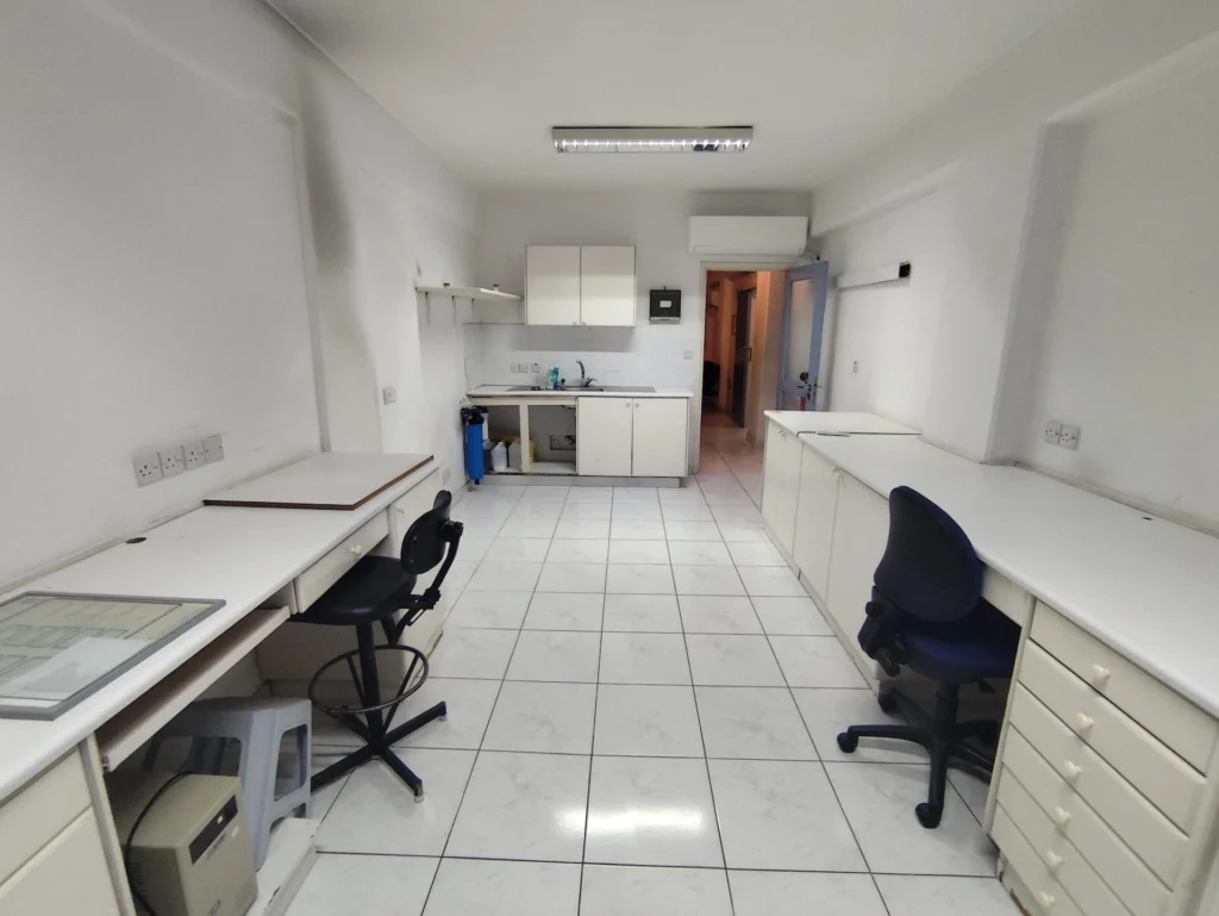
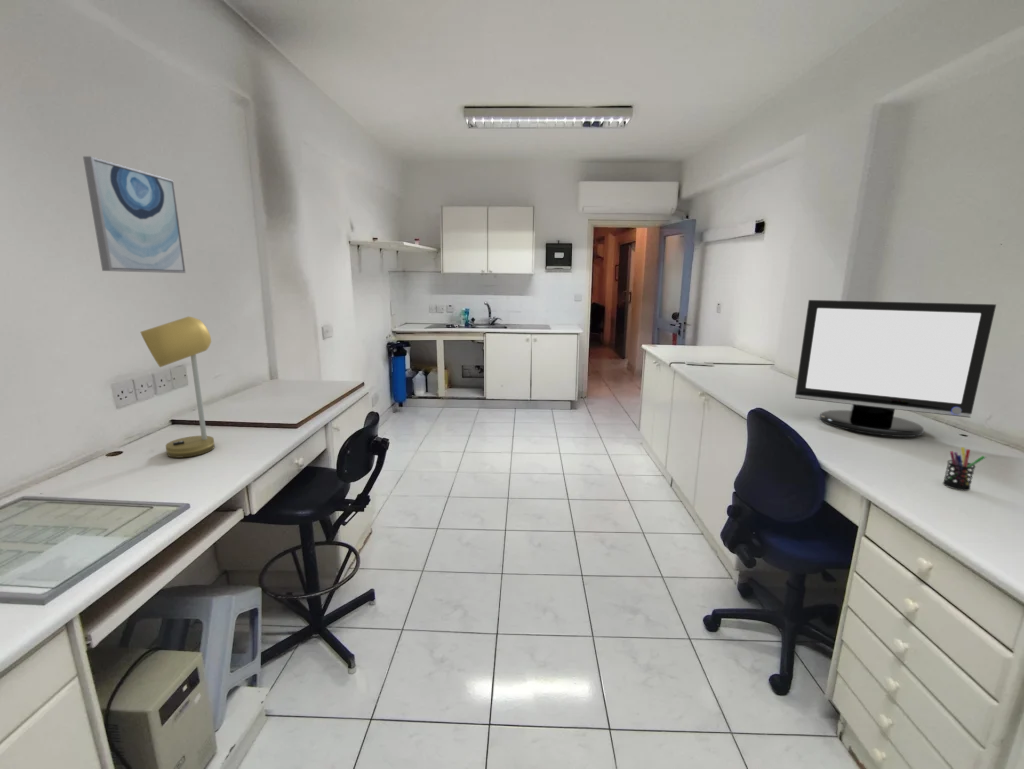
+ desk lamp (194, 383)
+ wall art (140, 221)
+ pen holder (964, 467)
+ monitor (879, 365)
